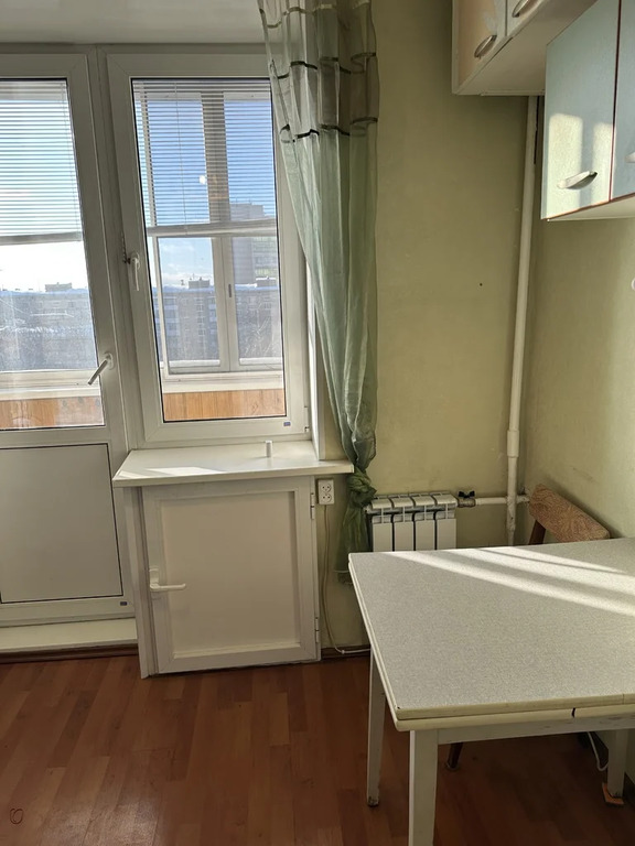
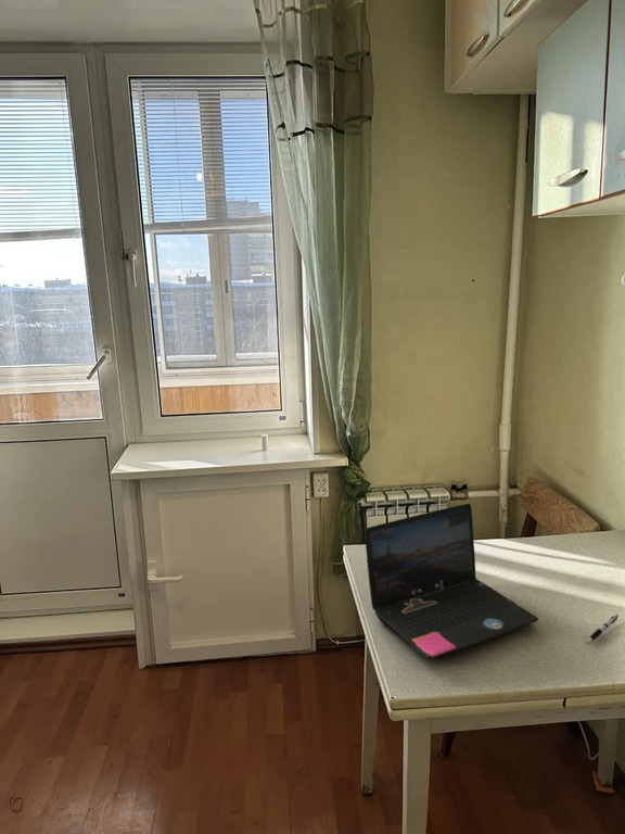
+ pen (602, 628)
+ laptop (450, 574)
